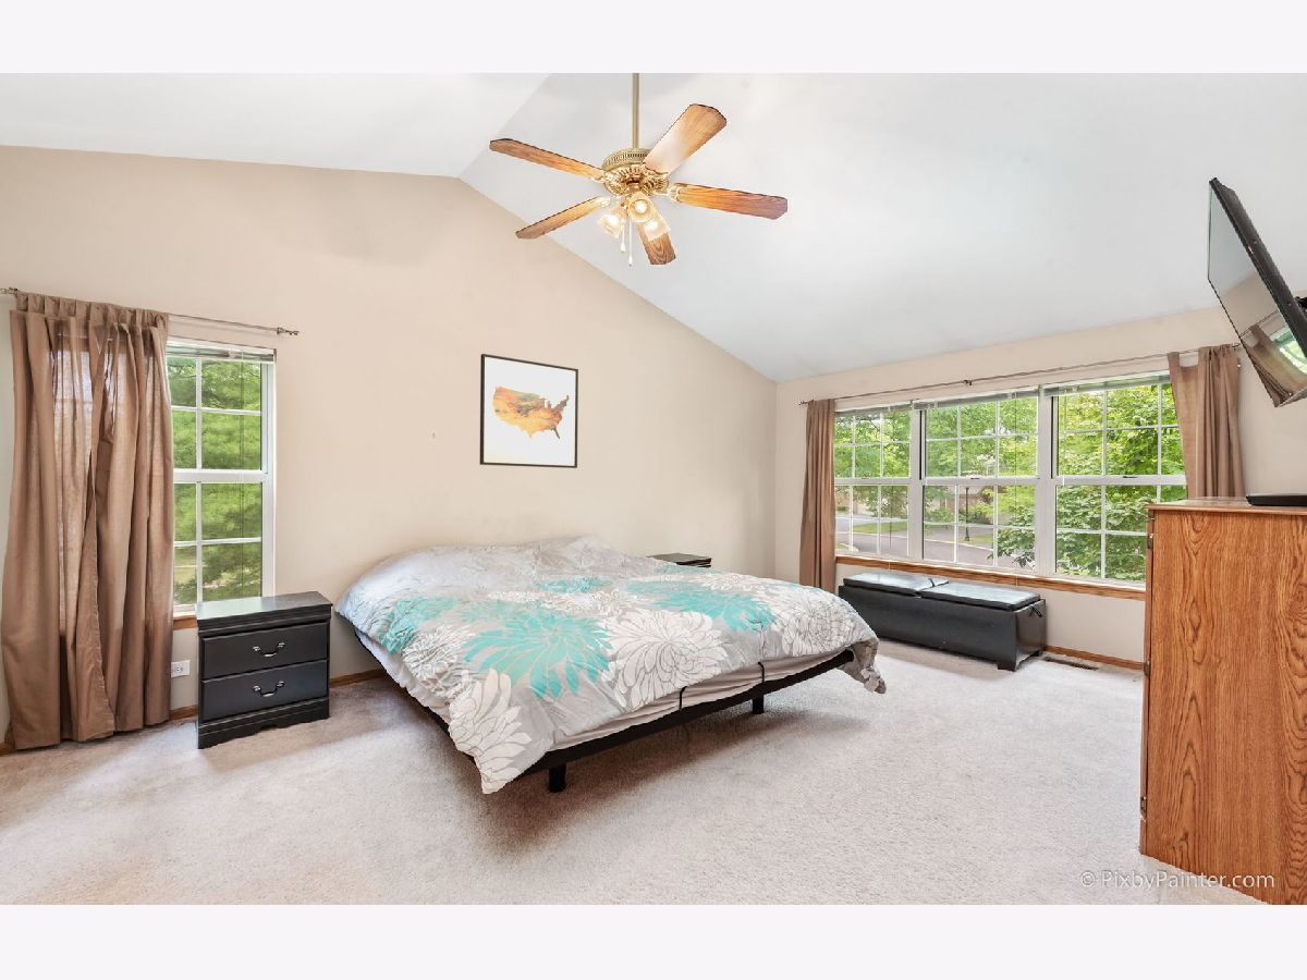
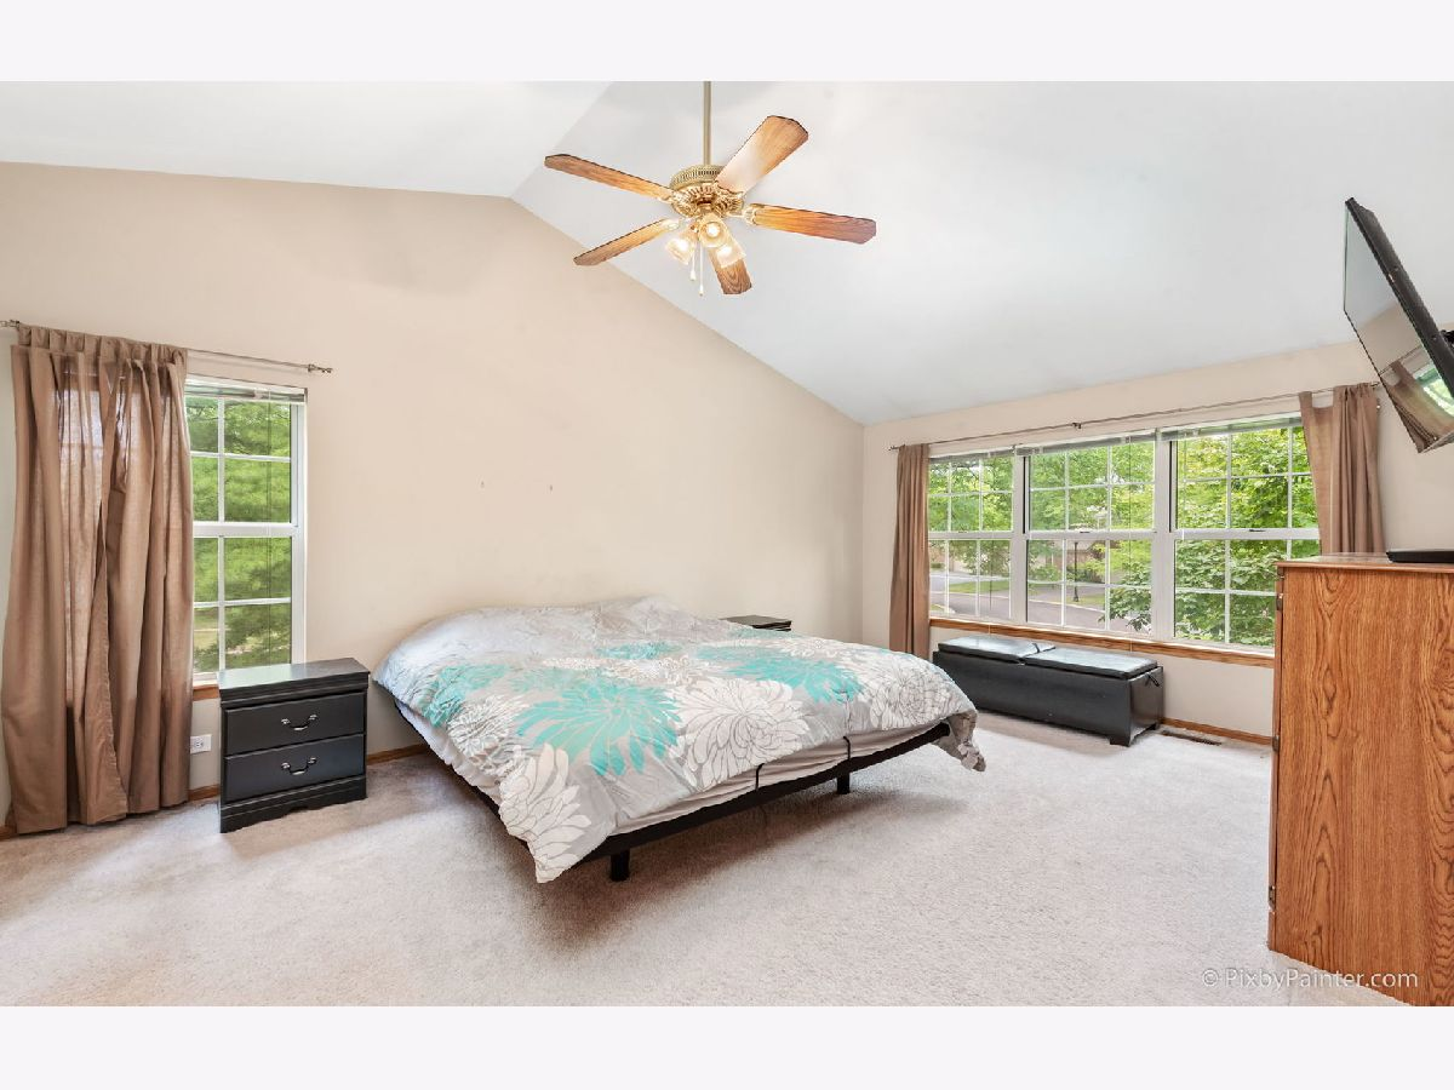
- wall art (532, 414)
